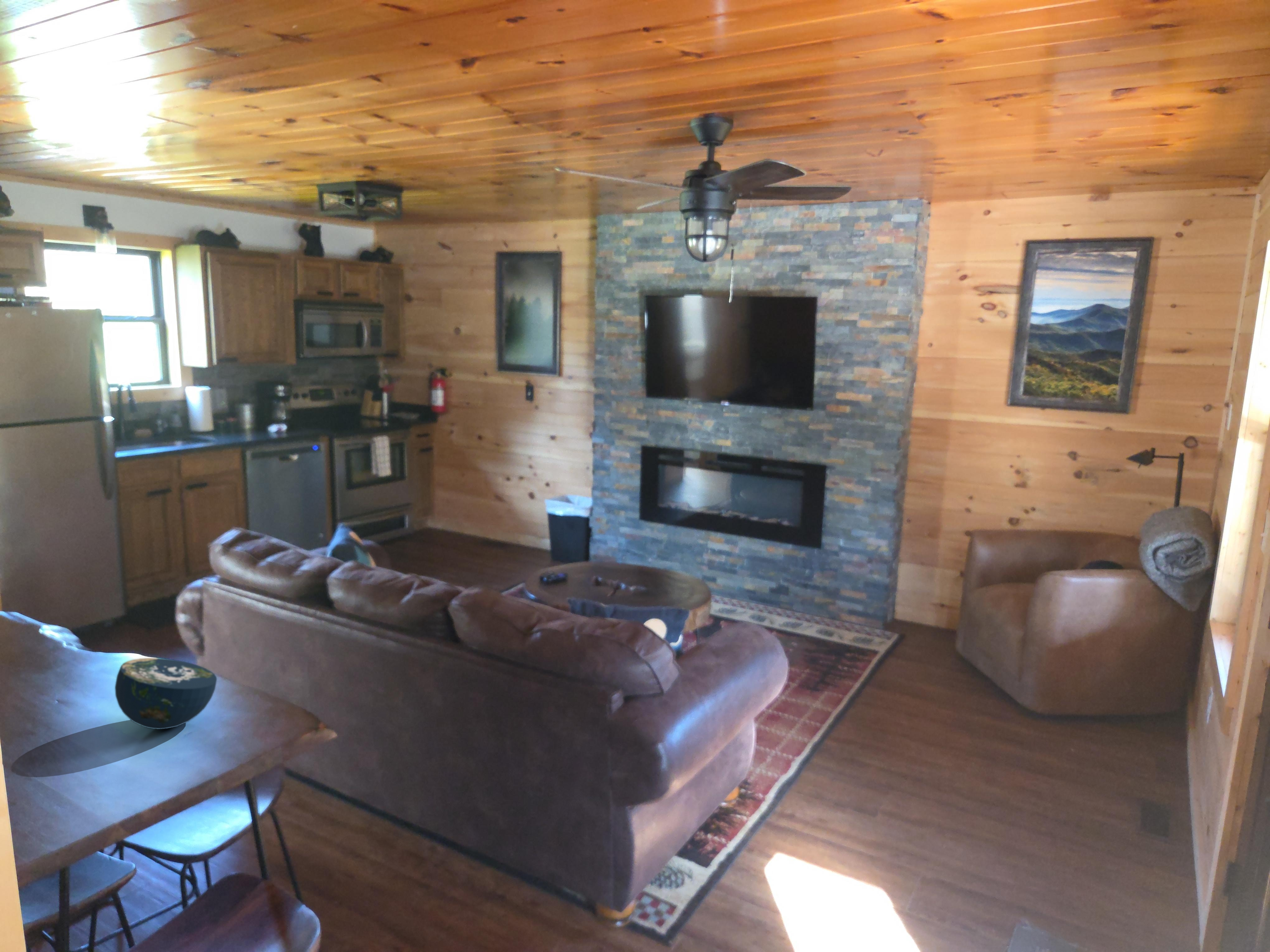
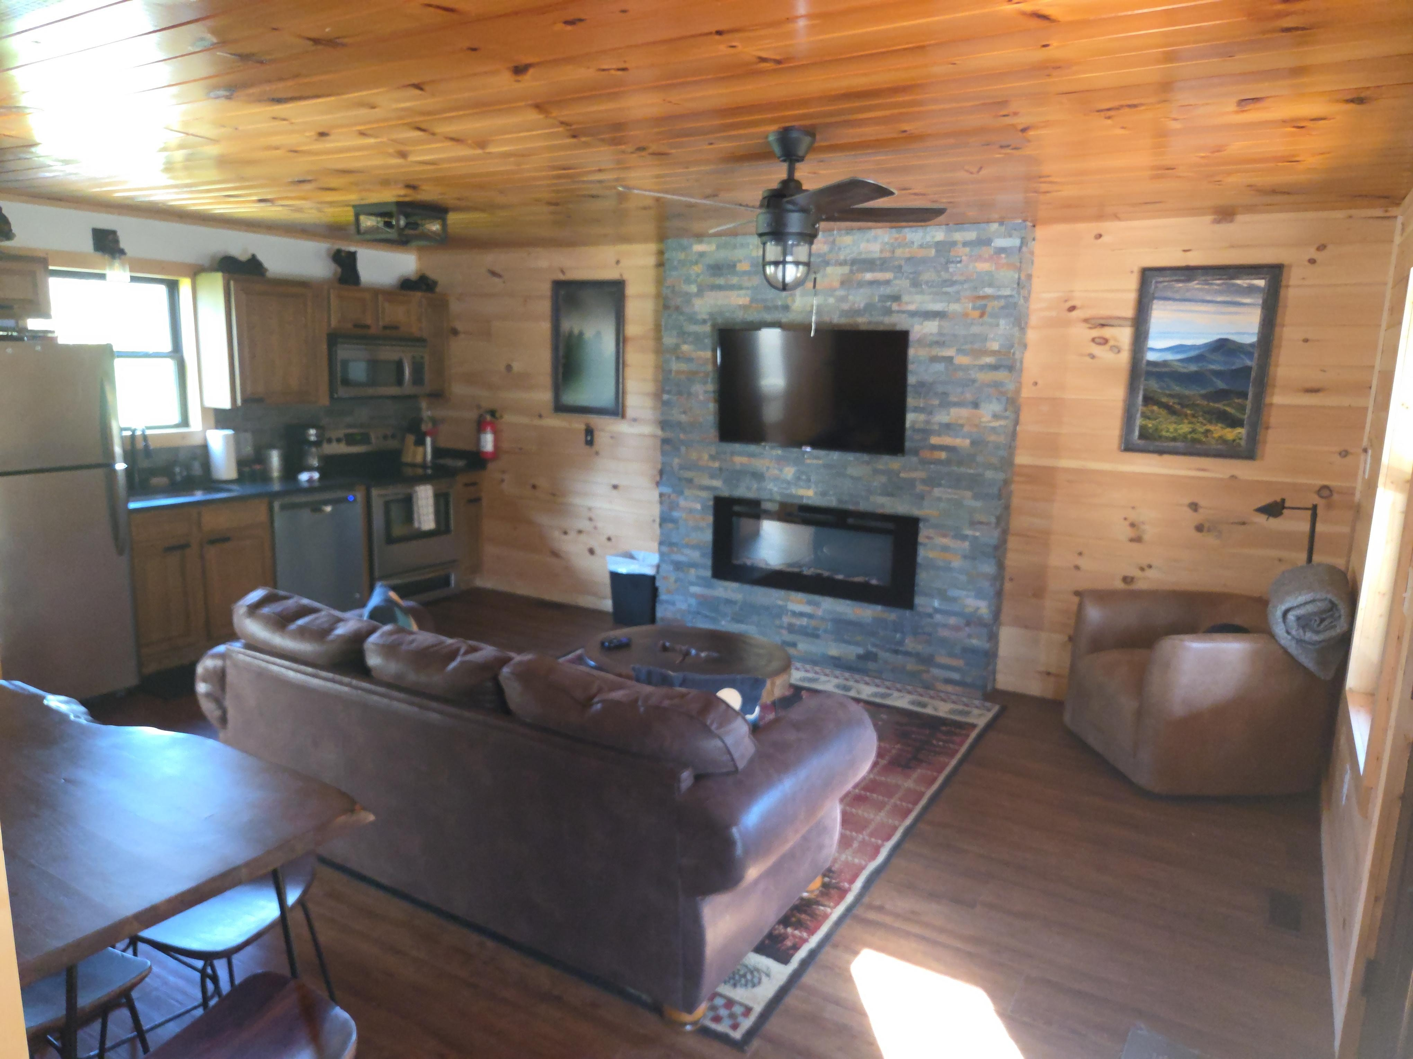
- bowl (168, 693)
